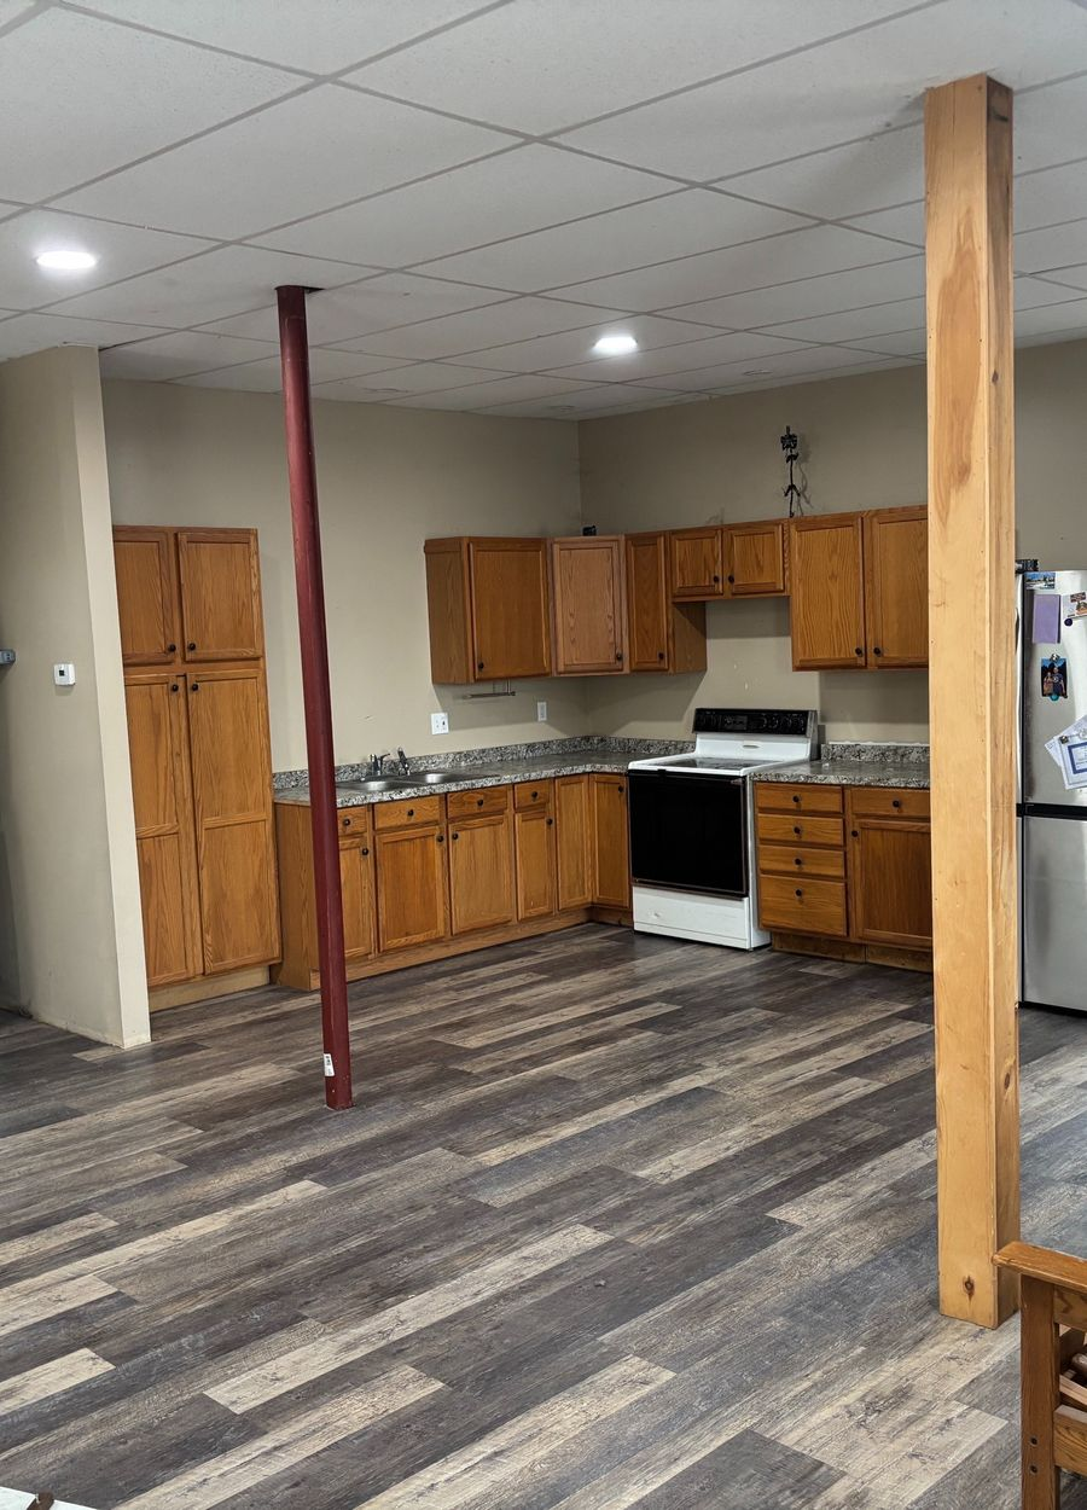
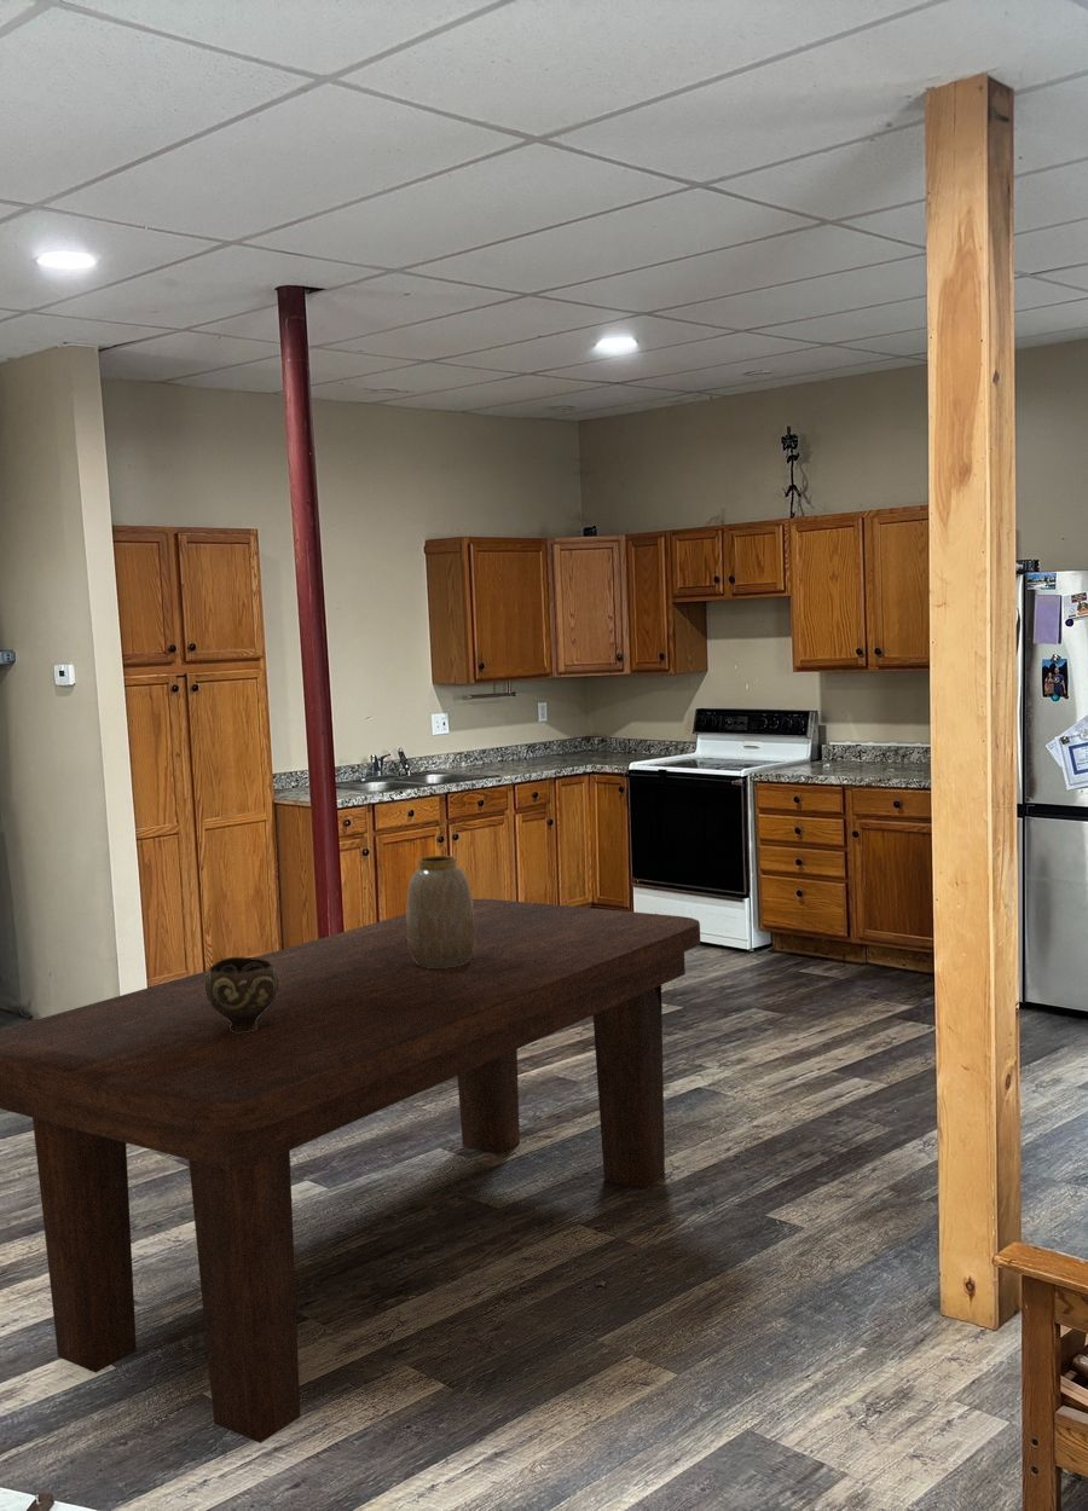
+ vase (439, 909)
+ bowl (242, 994)
+ dining table (384, 1107)
